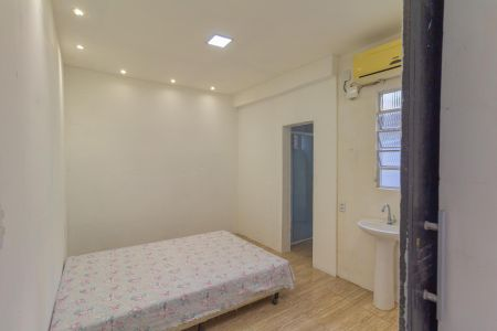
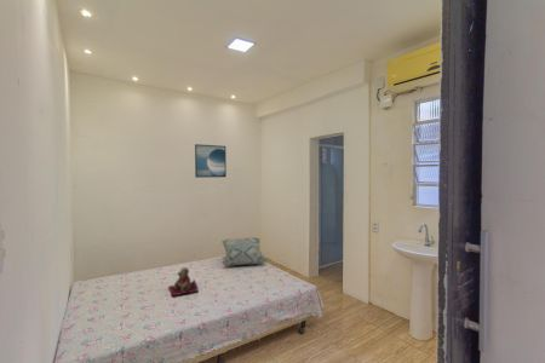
+ teddy bear (183, 278)
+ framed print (211, 161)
+ decorative pillow (242, 250)
